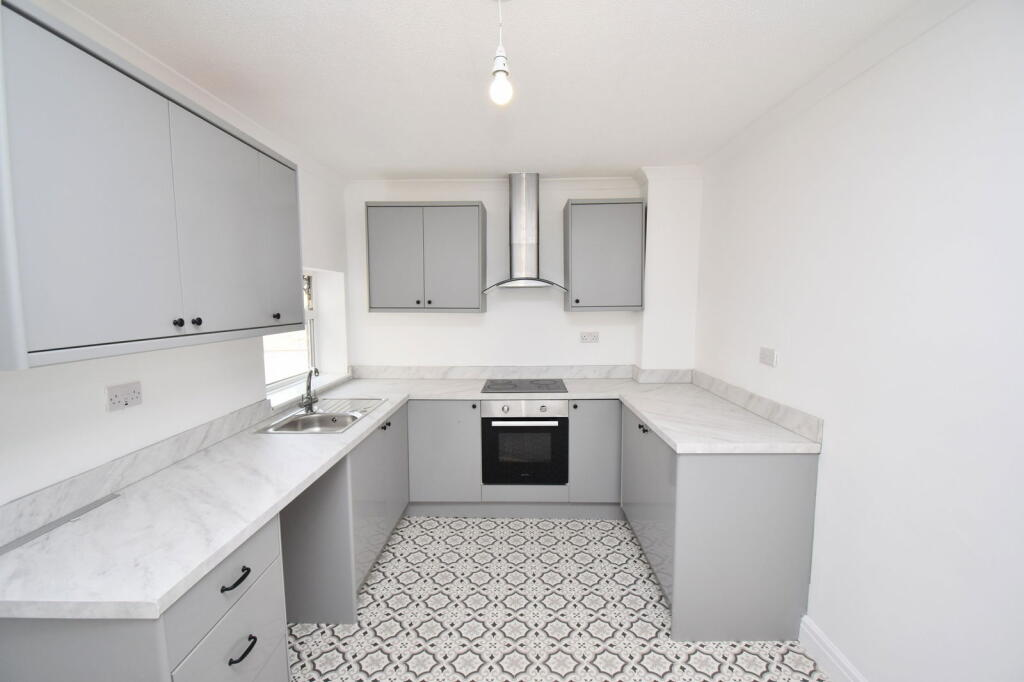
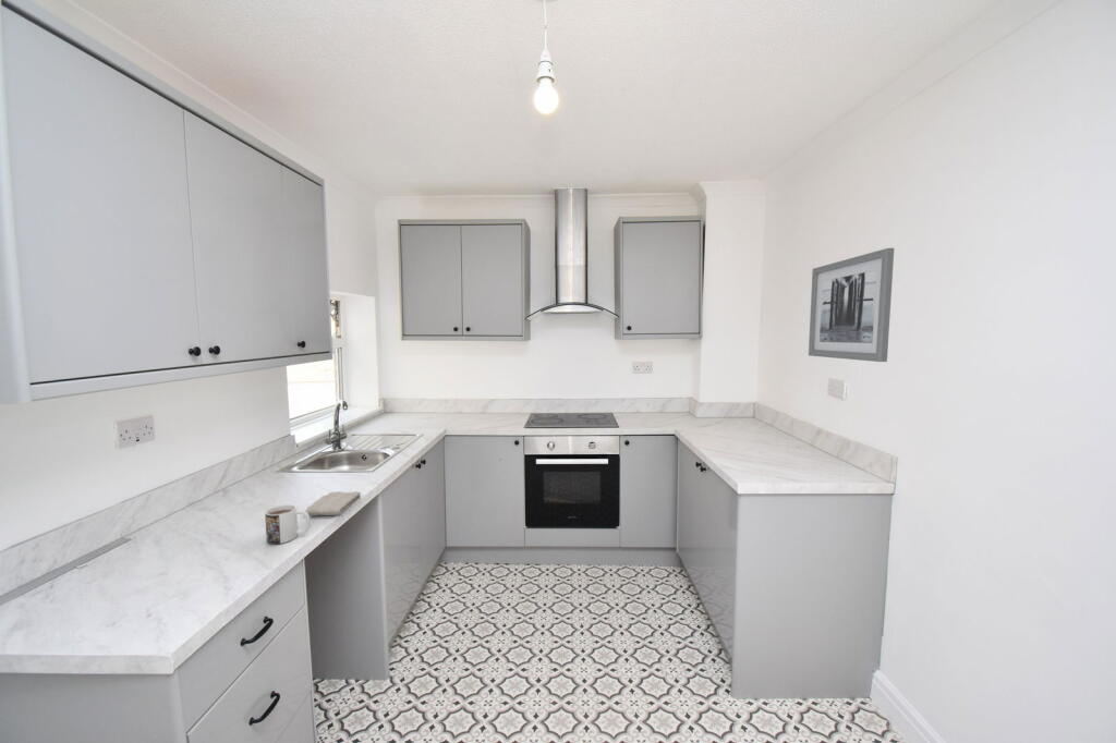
+ wall art (845, 309)
+ mug (288, 523)
+ washcloth (335, 502)
